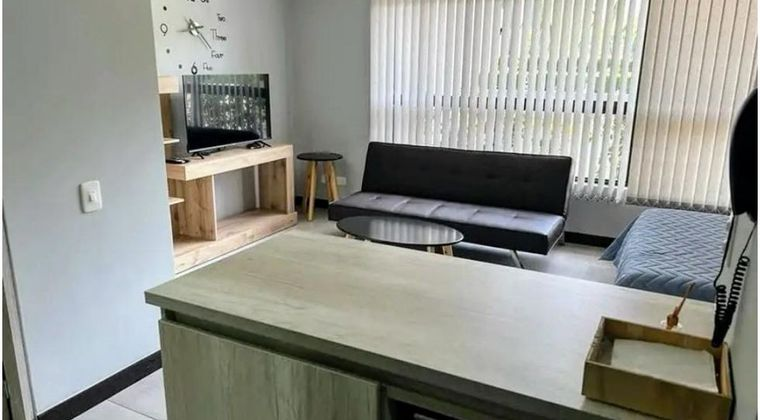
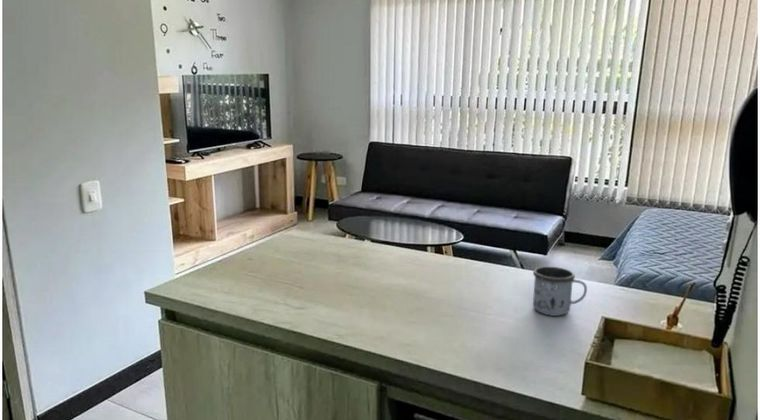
+ mug (558, 292)
